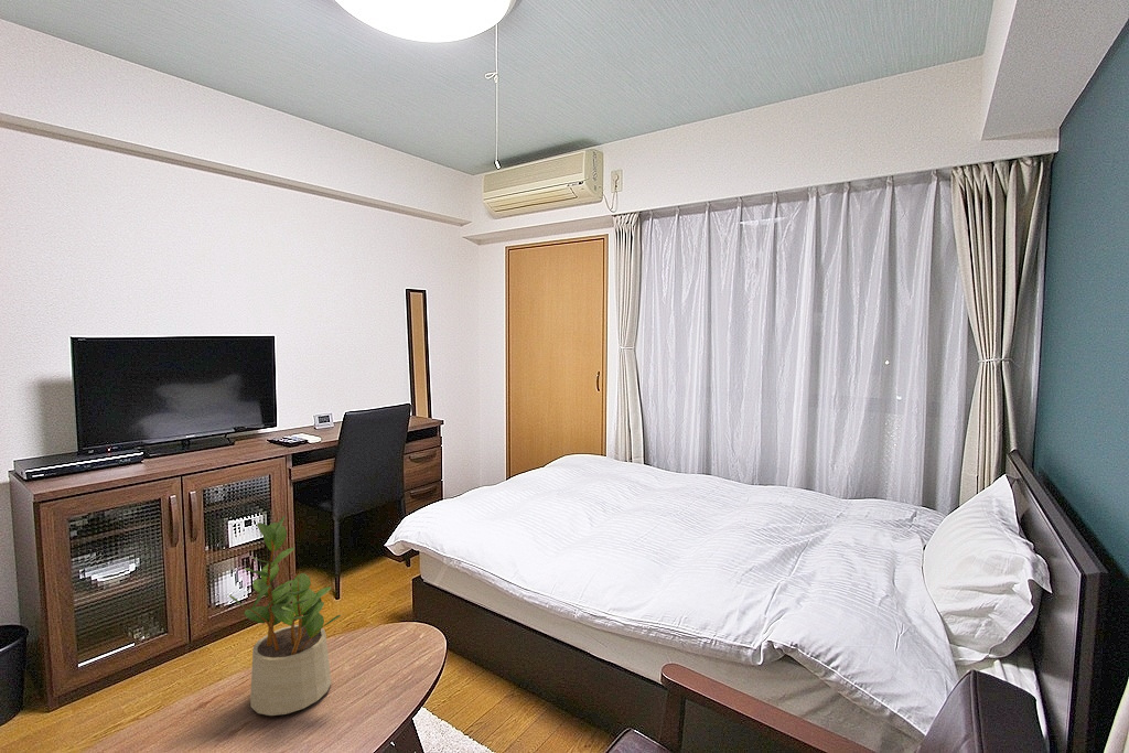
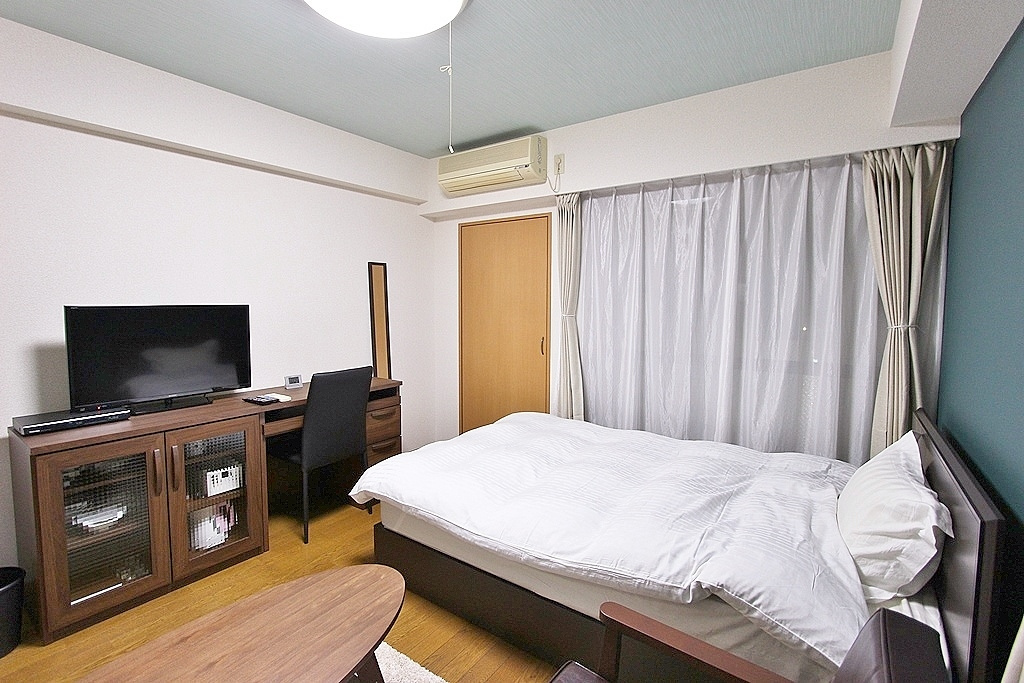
- potted plant (294, 609)
